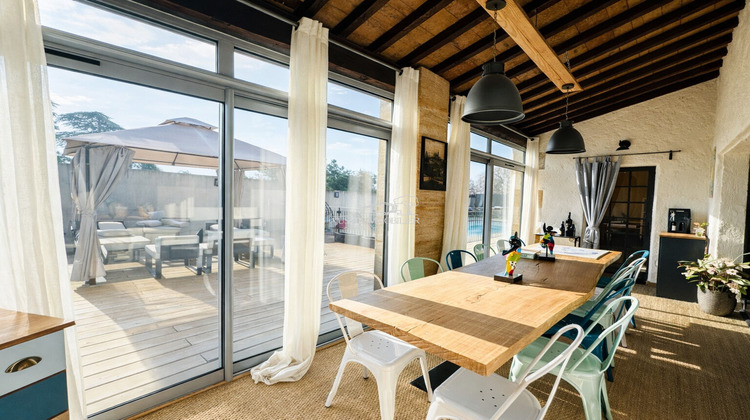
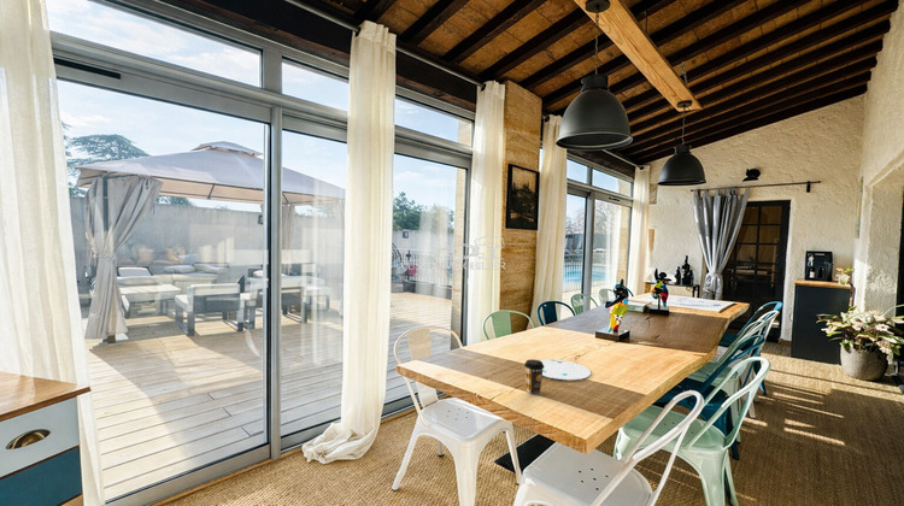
+ coffee cup (533, 376)
+ plate (558, 365)
